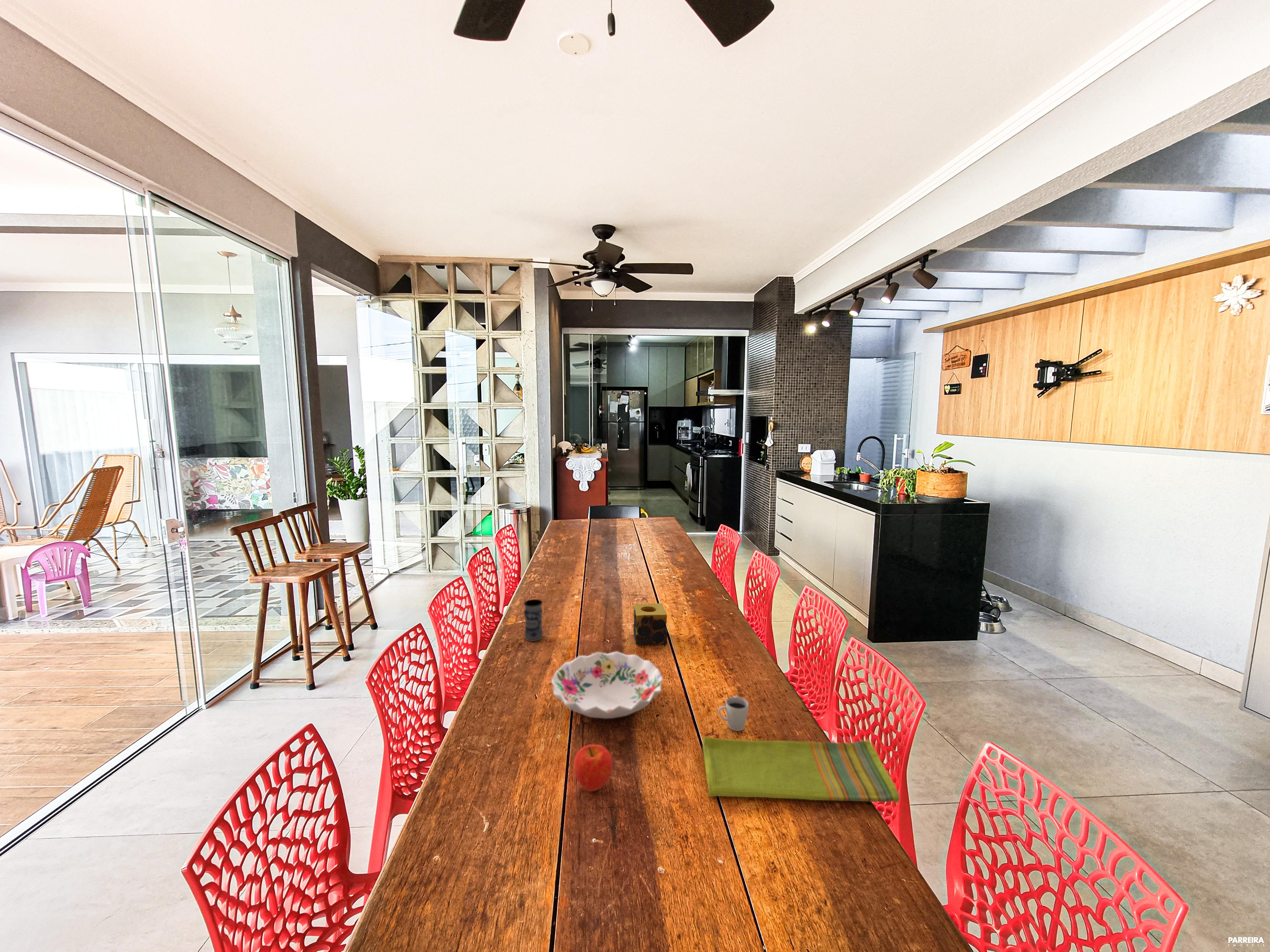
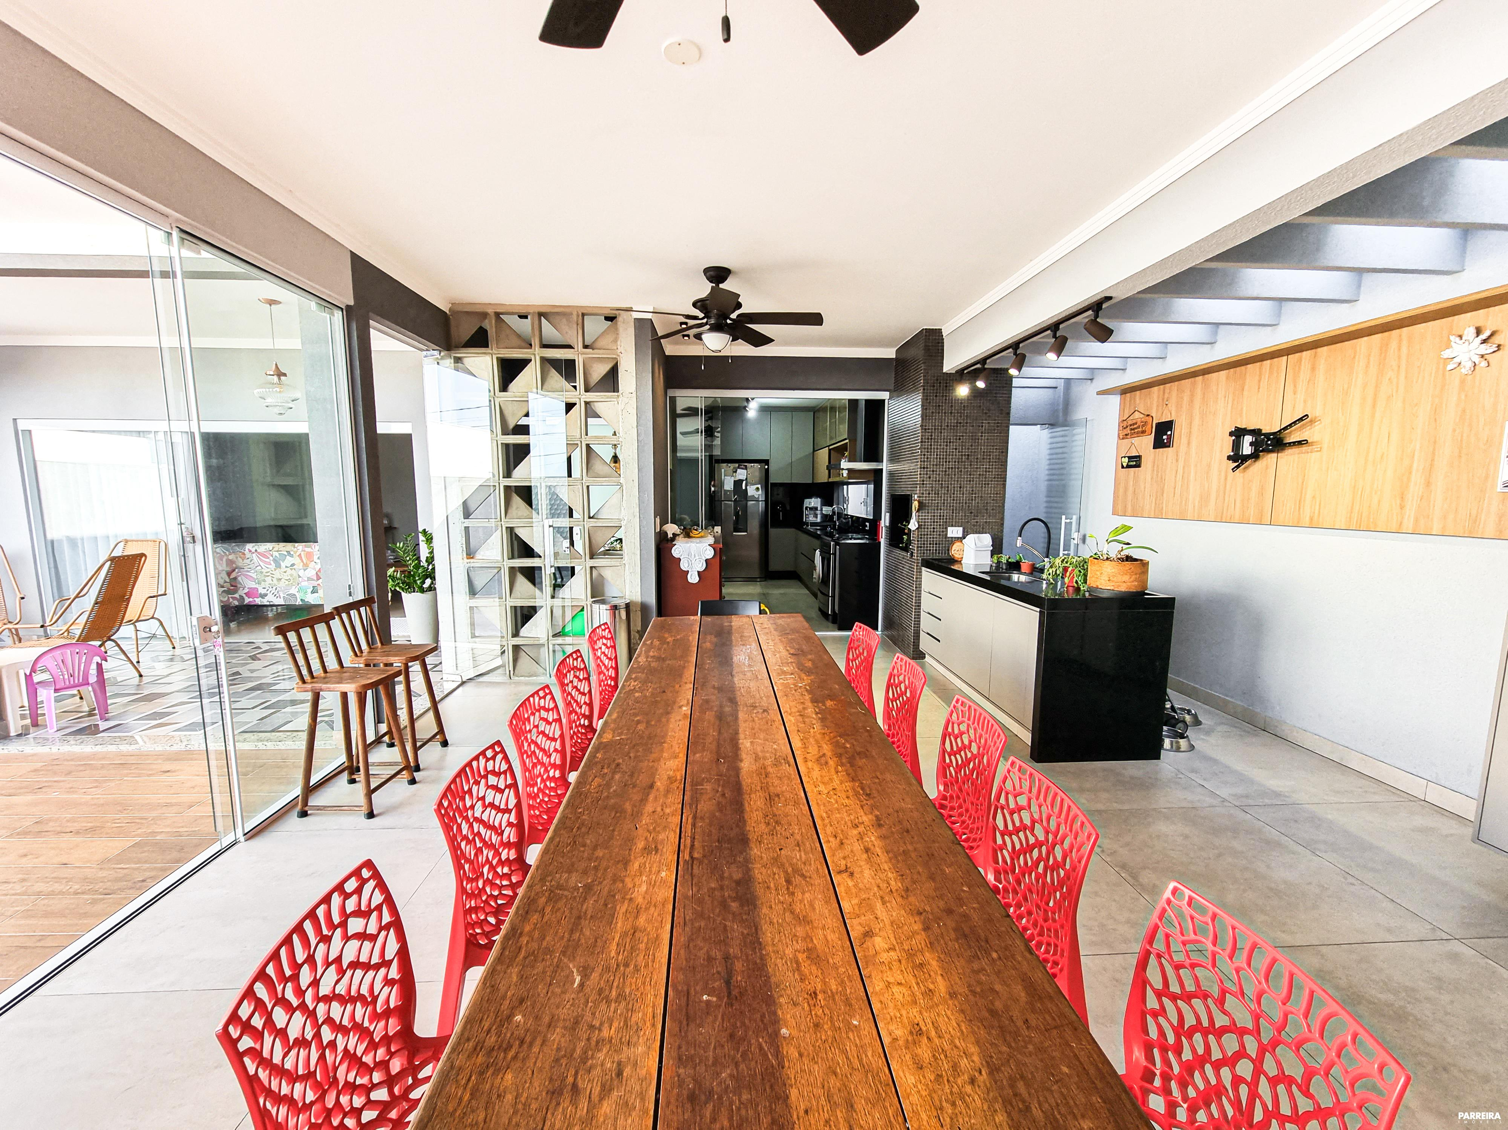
- candle (650, 624)
- decorative bowl (607, 689)
- jar (533, 620)
- fruit (593, 767)
- cup (733, 706)
- dish towel (794, 767)
